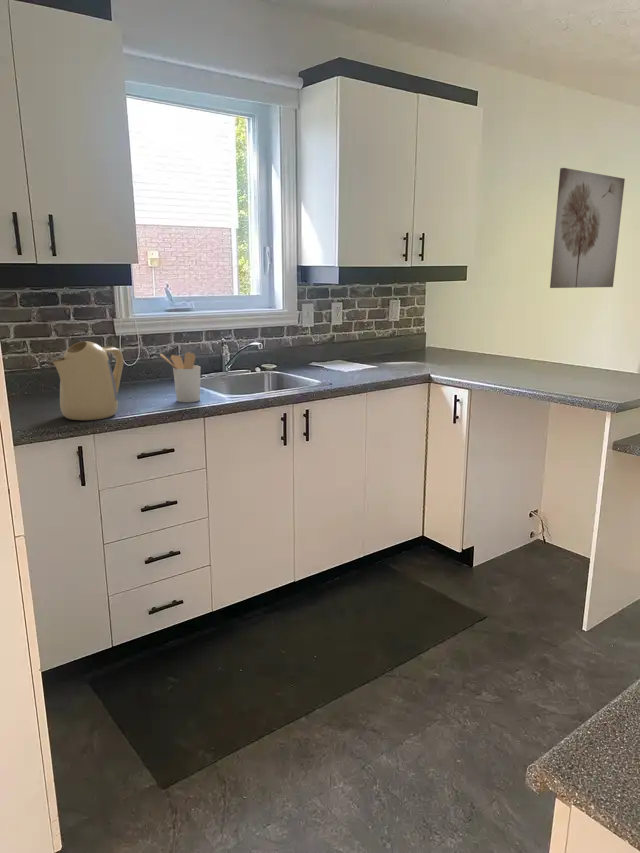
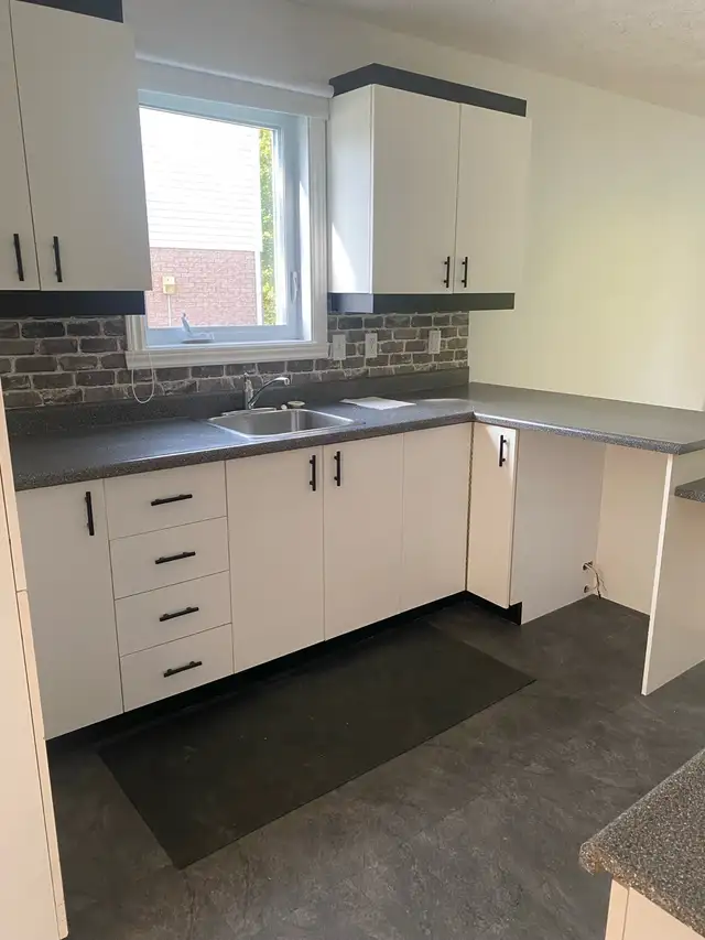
- wall art (588, 231)
- kettle (90, 378)
- utensil holder (180, 376)
